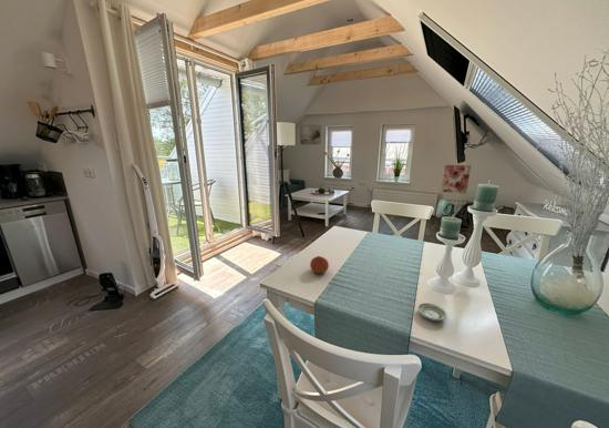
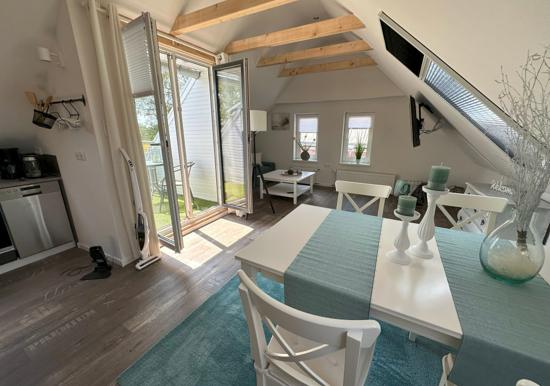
- fruit (319, 264)
- saucer (431, 313)
- wall art (455, 179)
